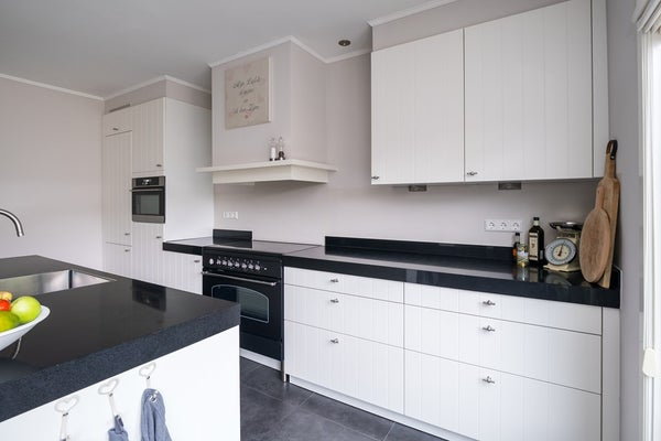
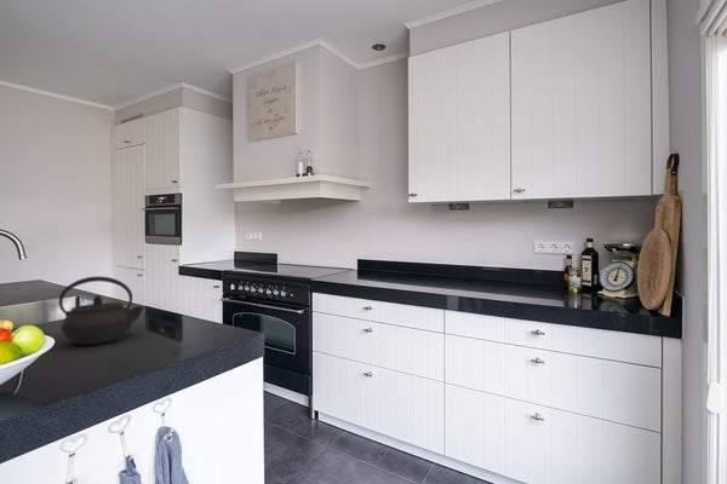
+ kettle (103, 307)
